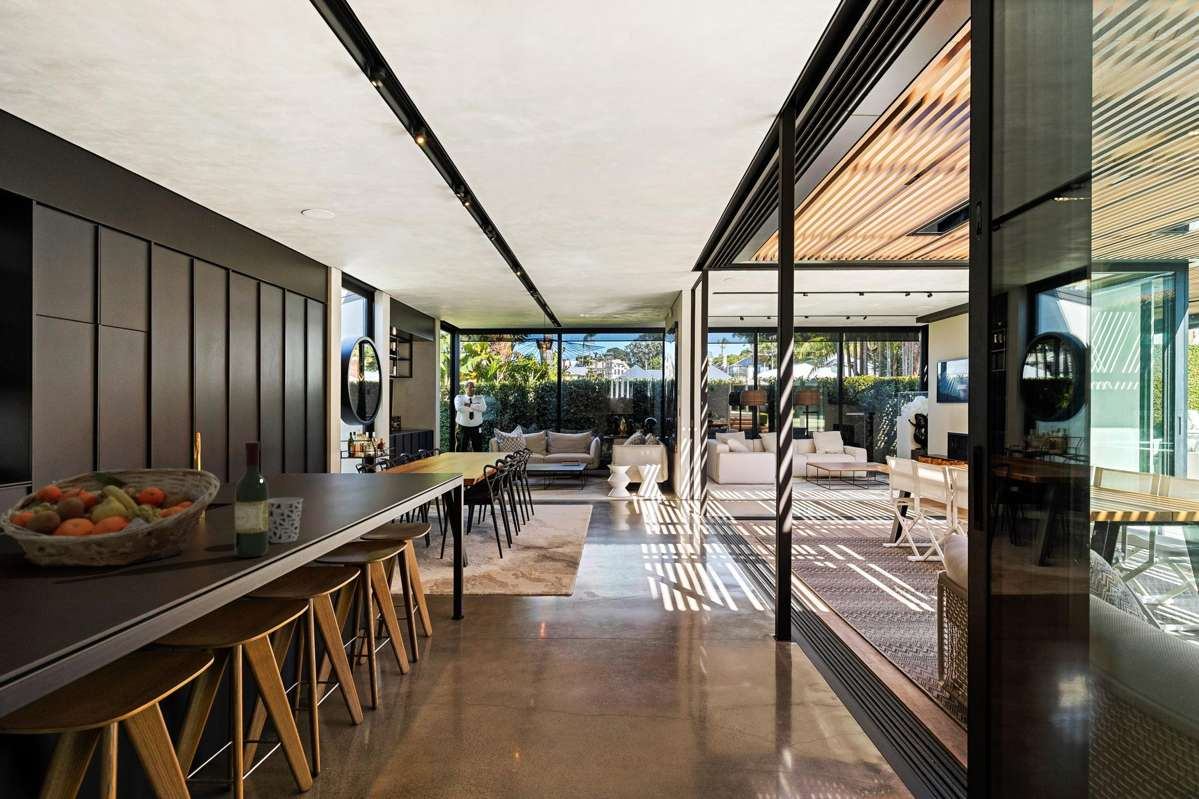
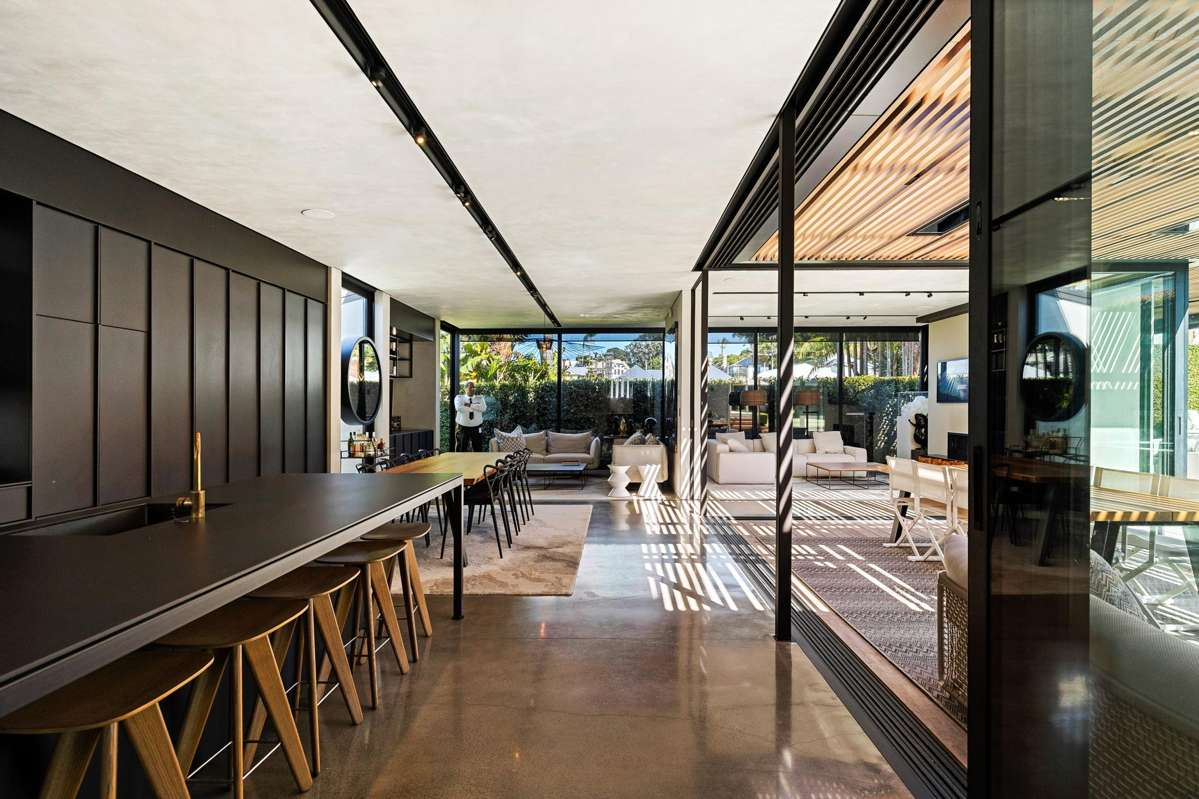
- cup (283, 519)
- fruit basket (116, 514)
- wine bottle (251, 498)
